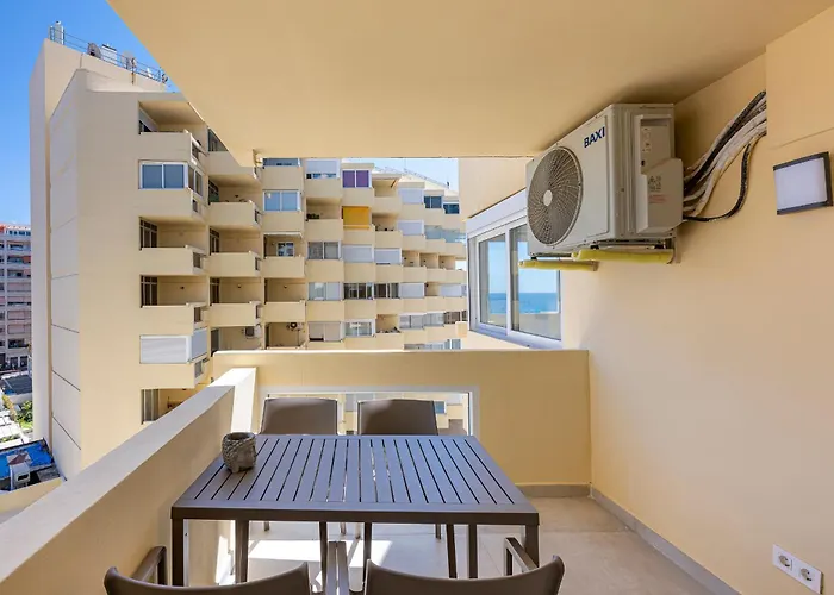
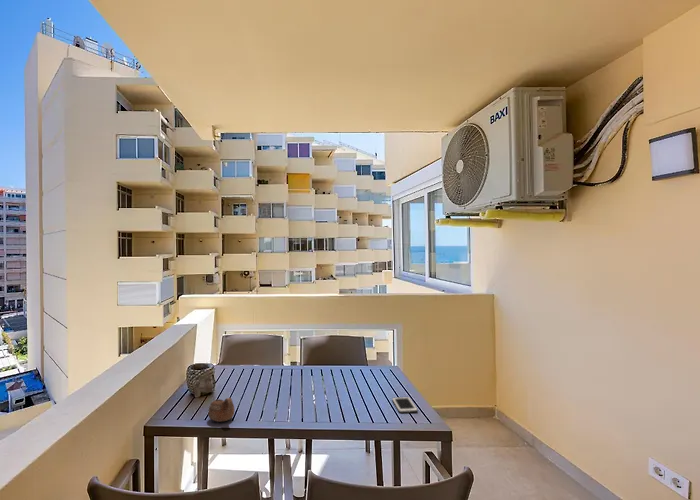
+ cup (221, 407)
+ cell phone (404, 404)
